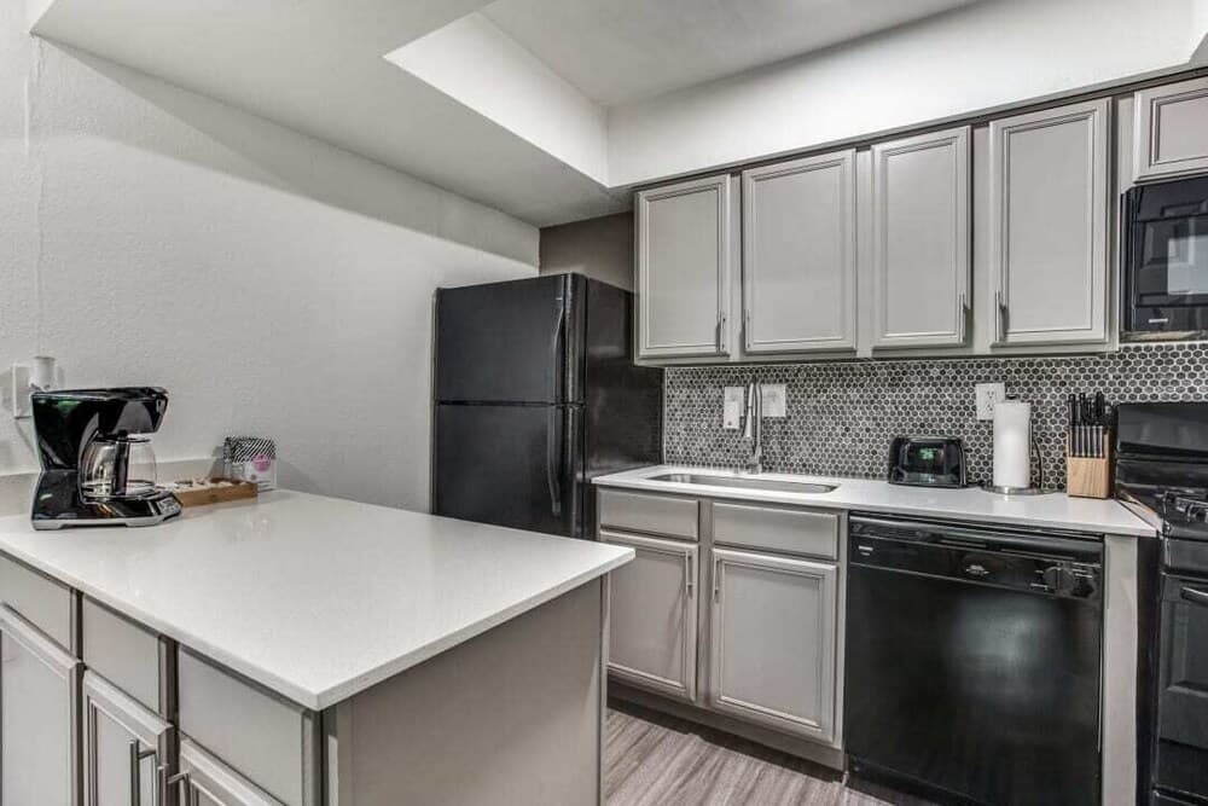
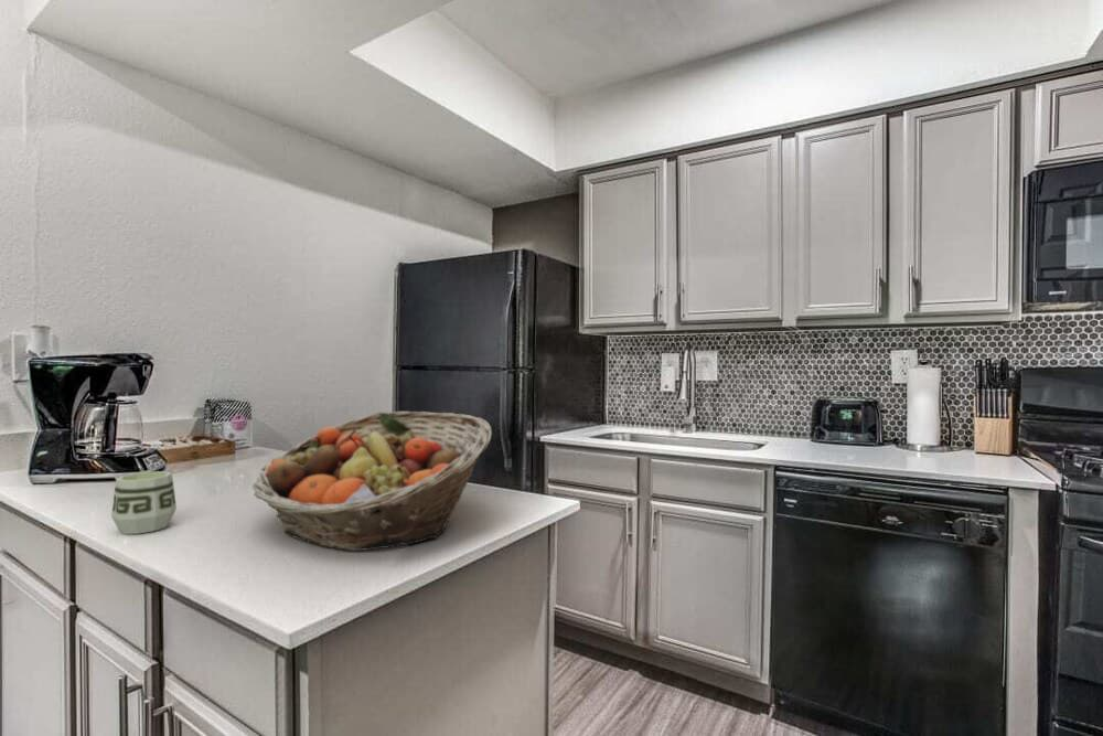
+ cup (144, 501)
+ fruit basket (376, 470)
